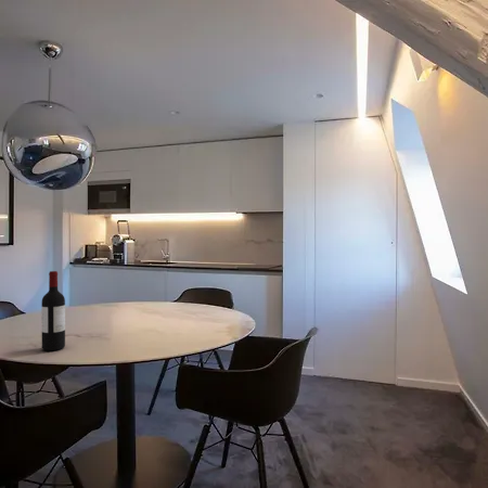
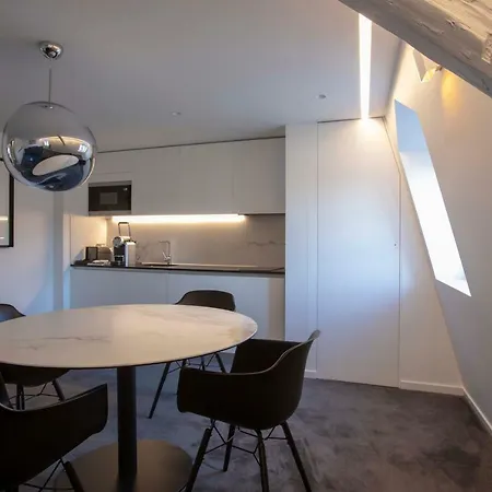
- wine bottle (53, 309)
